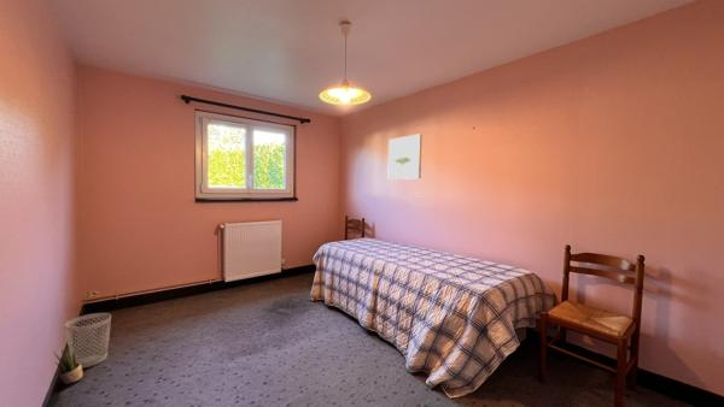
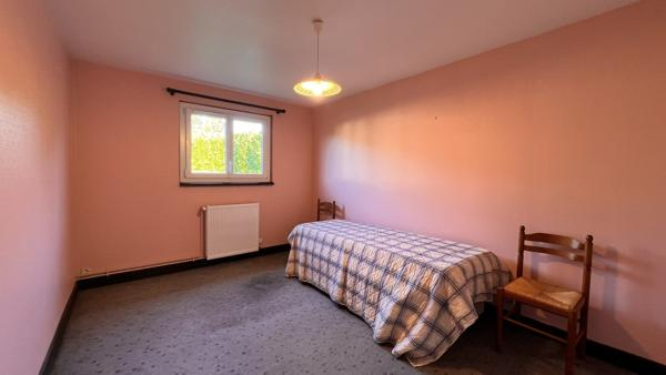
- potted plant (68, 362)
- wall art (403, 158)
- wastebasket (88, 340)
